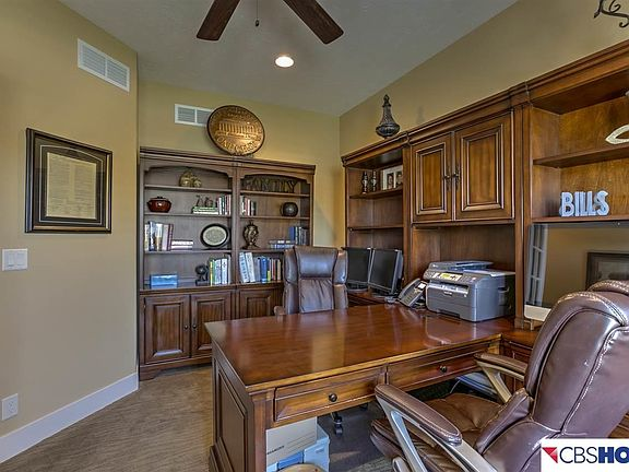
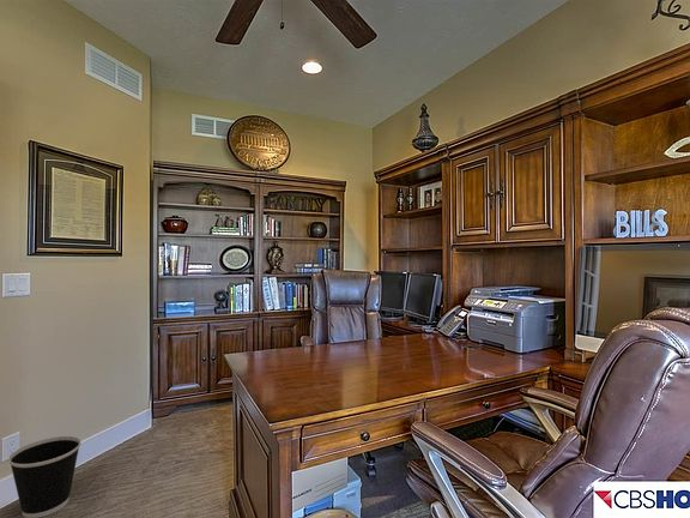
+ wastebasket (46, 477)
